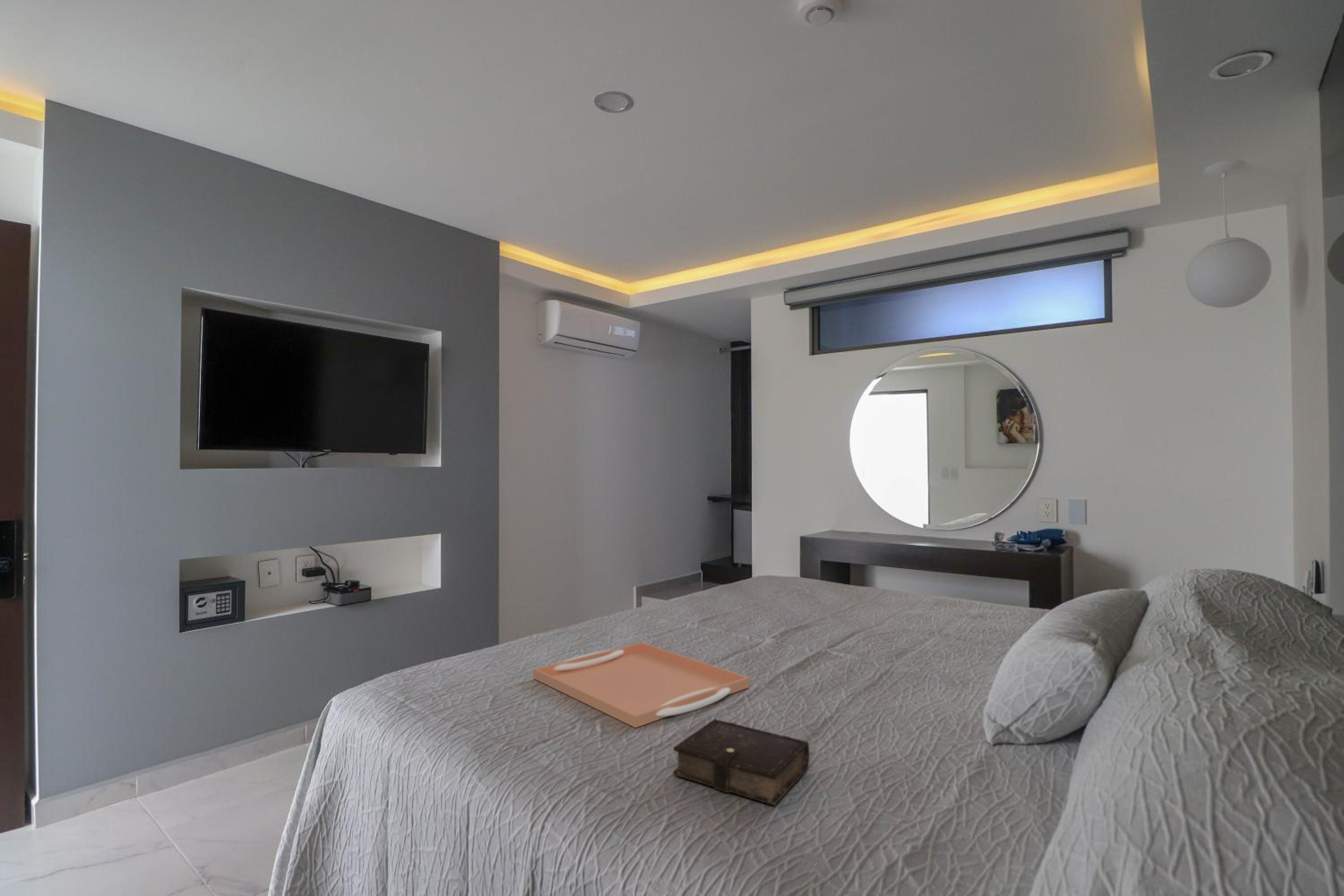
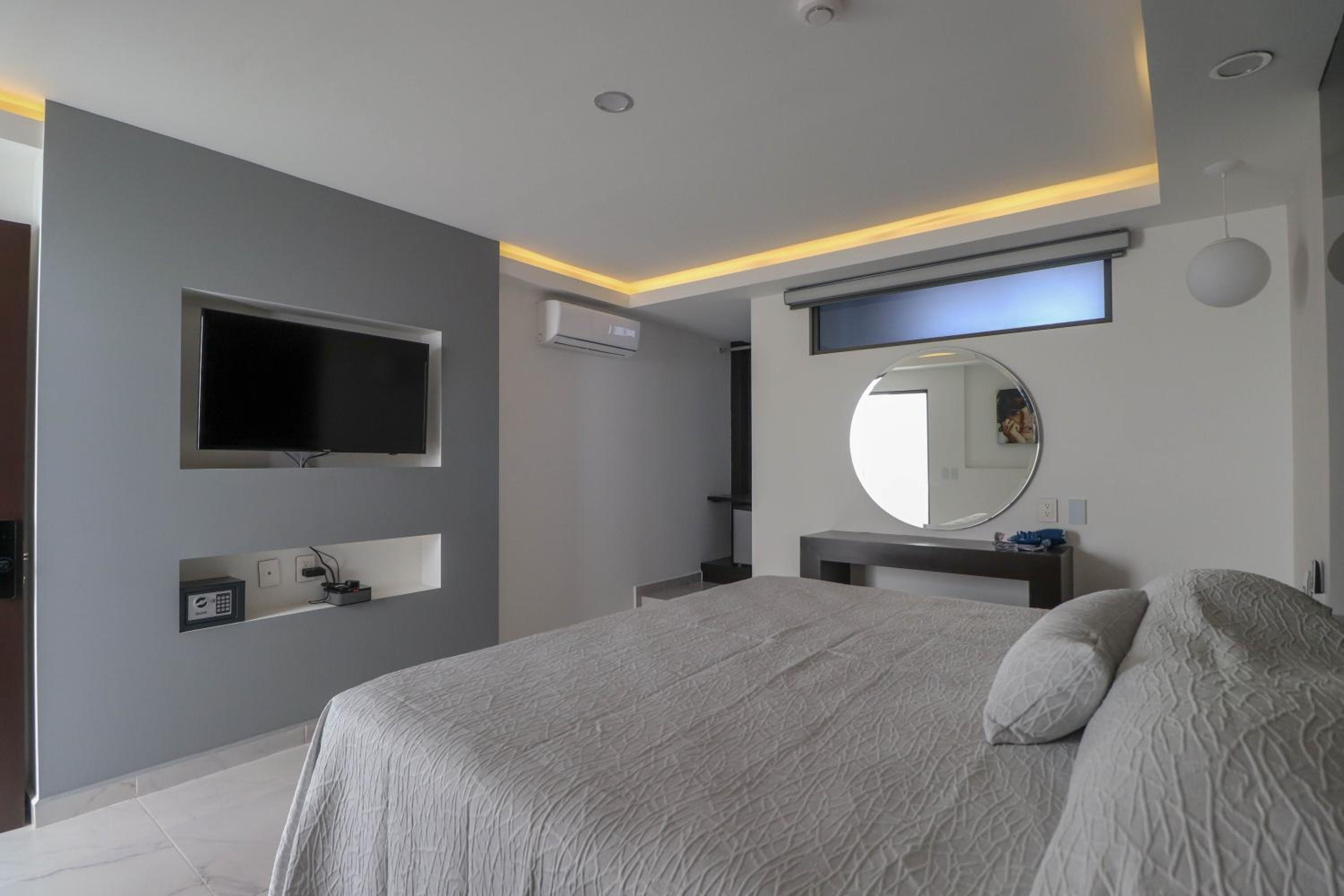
- serving tray (639, 678)
- book (725, 752)
